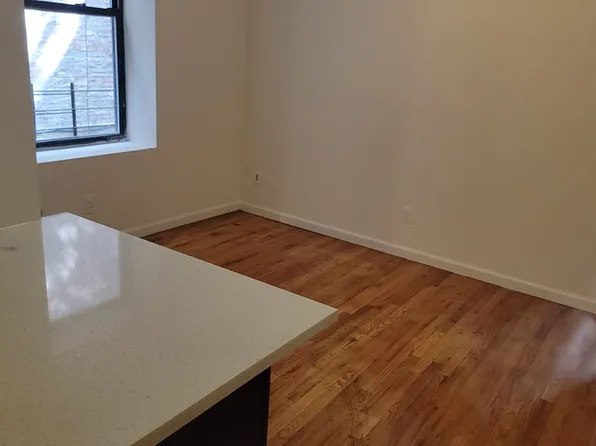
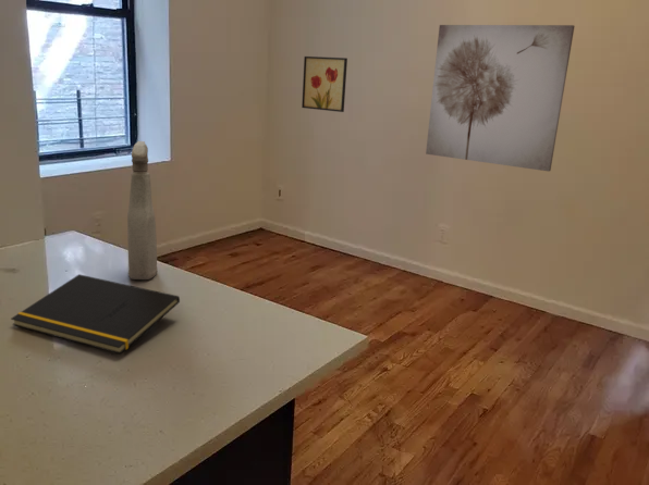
+ spray bottle (140, 210)
+ wall art (324, 84)
+ notepad (97, 310)
+ wall art (493, 96)
